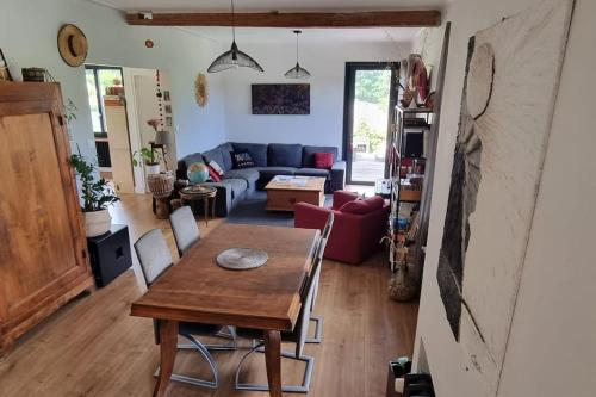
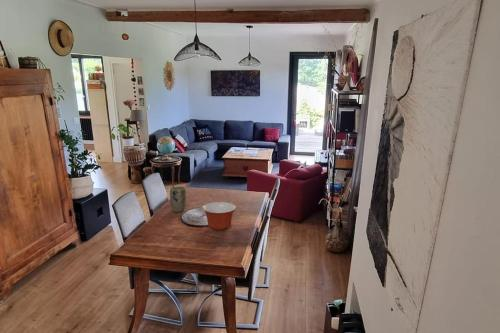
+ plant pot (178, 199)
+ mixing bowl (219, 217)
